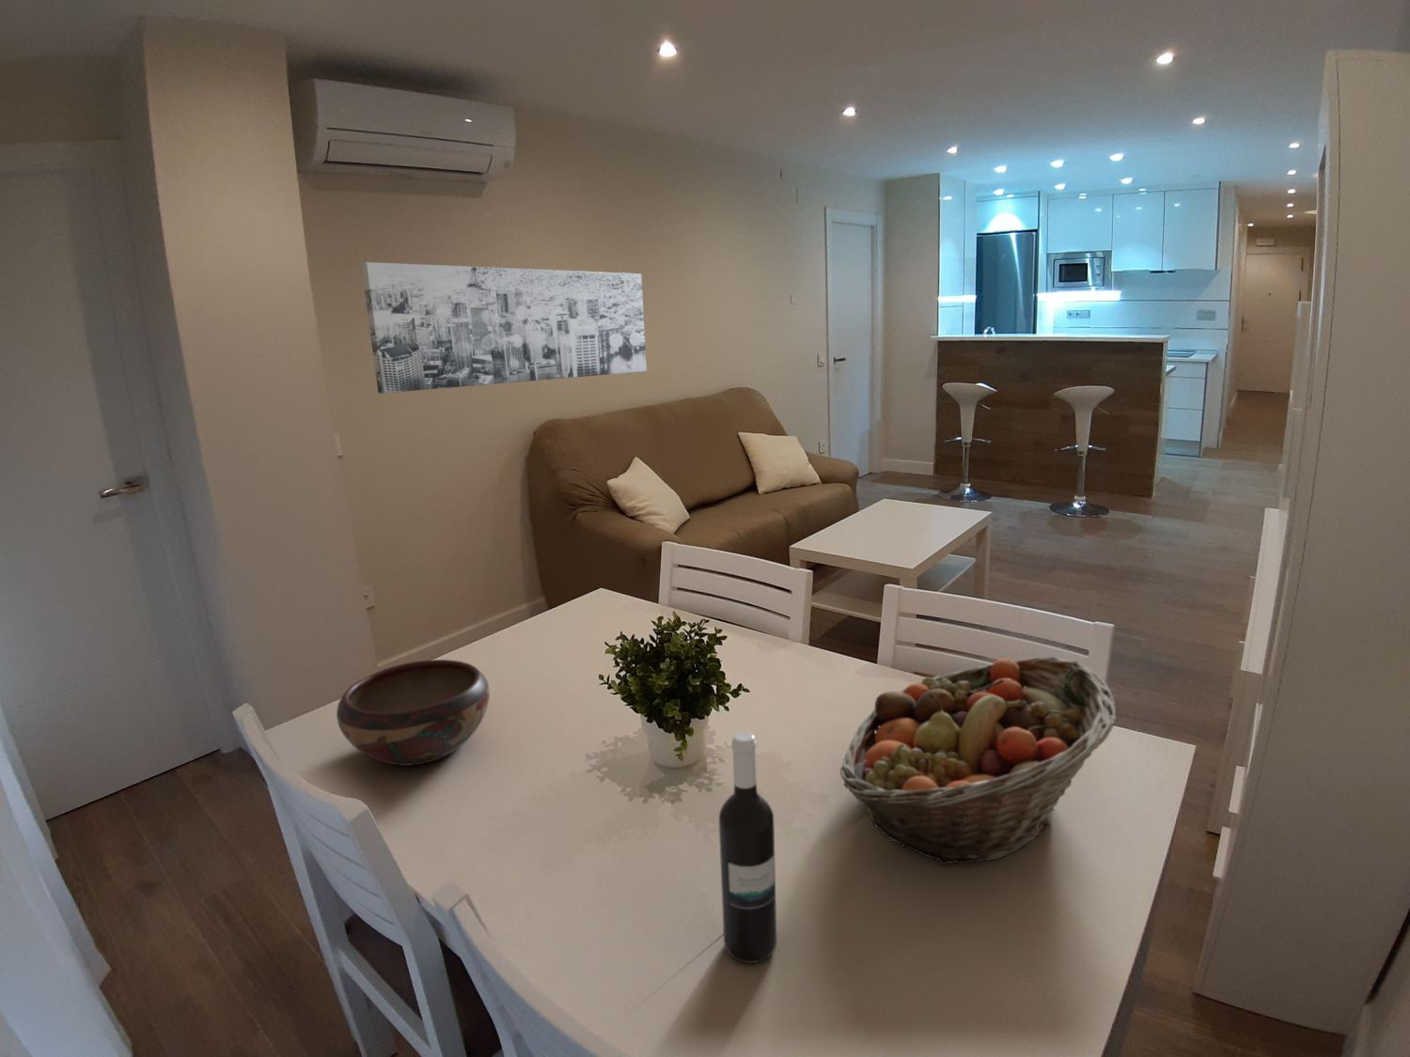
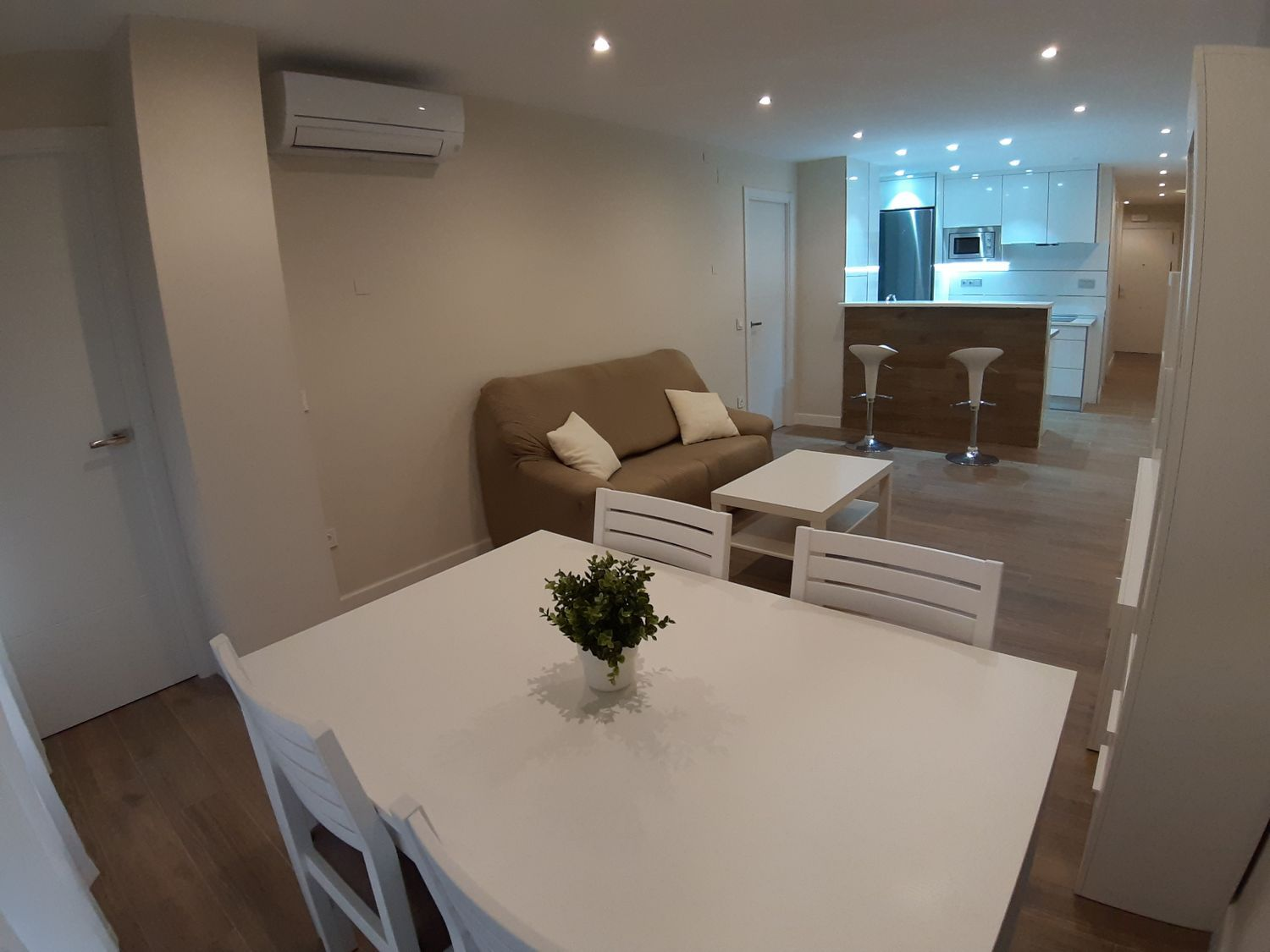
- decorative bowl (416, 715)
- wine bottle (746, 845)
- wall art (526, 325)
- fruit basket (973, 744)
